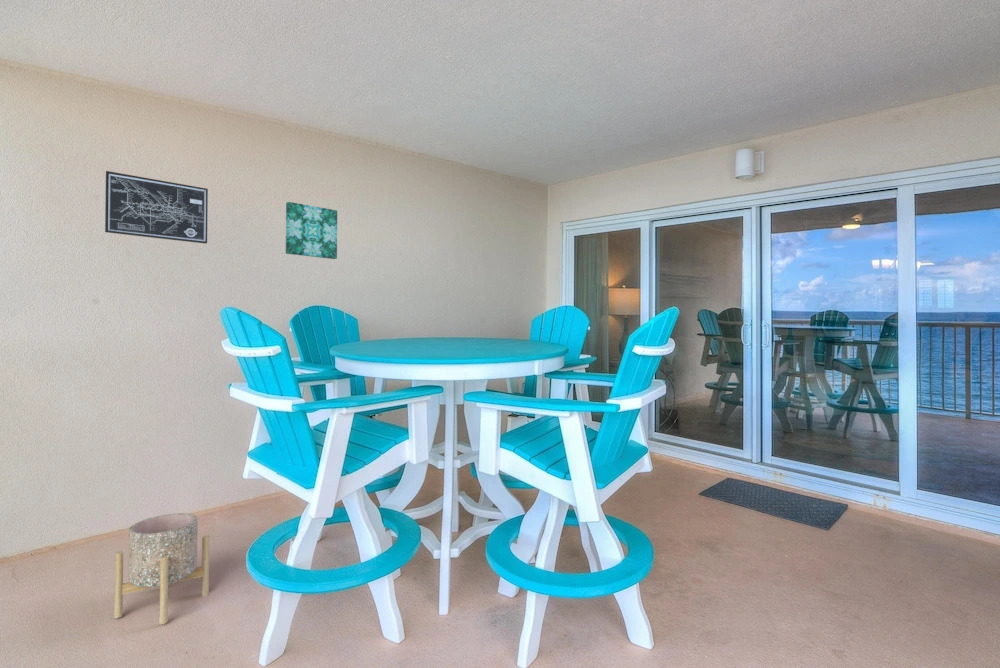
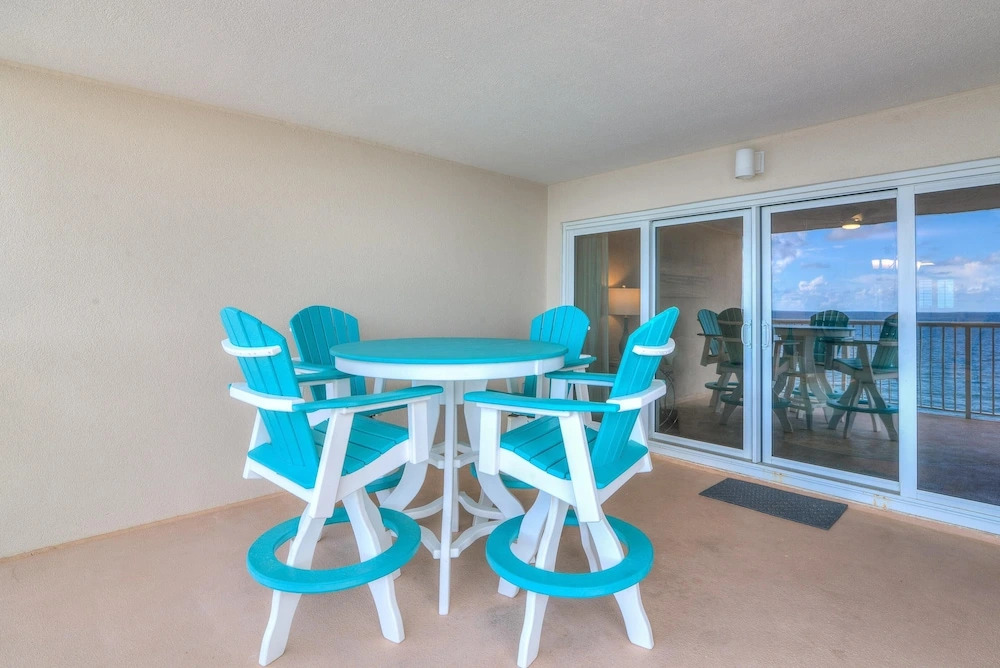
- wall art (159, 209)
- wall art (312, 231)
- planter (163, 564)
